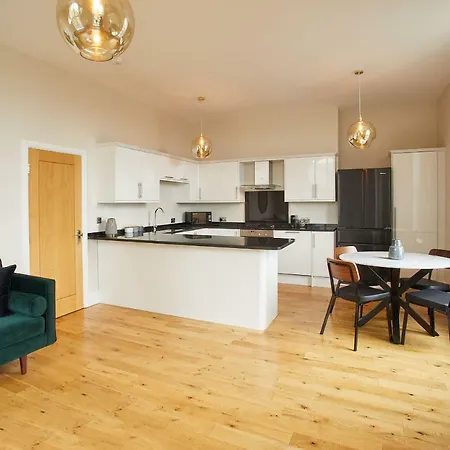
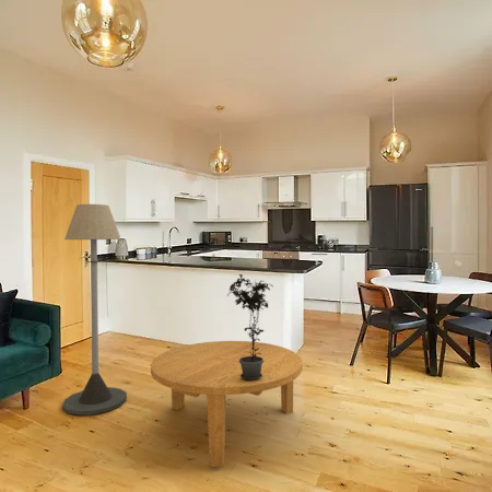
+ potted plant (251, 325)
+ coffee table (227, 391)
+ floor lamp (94, 303)
